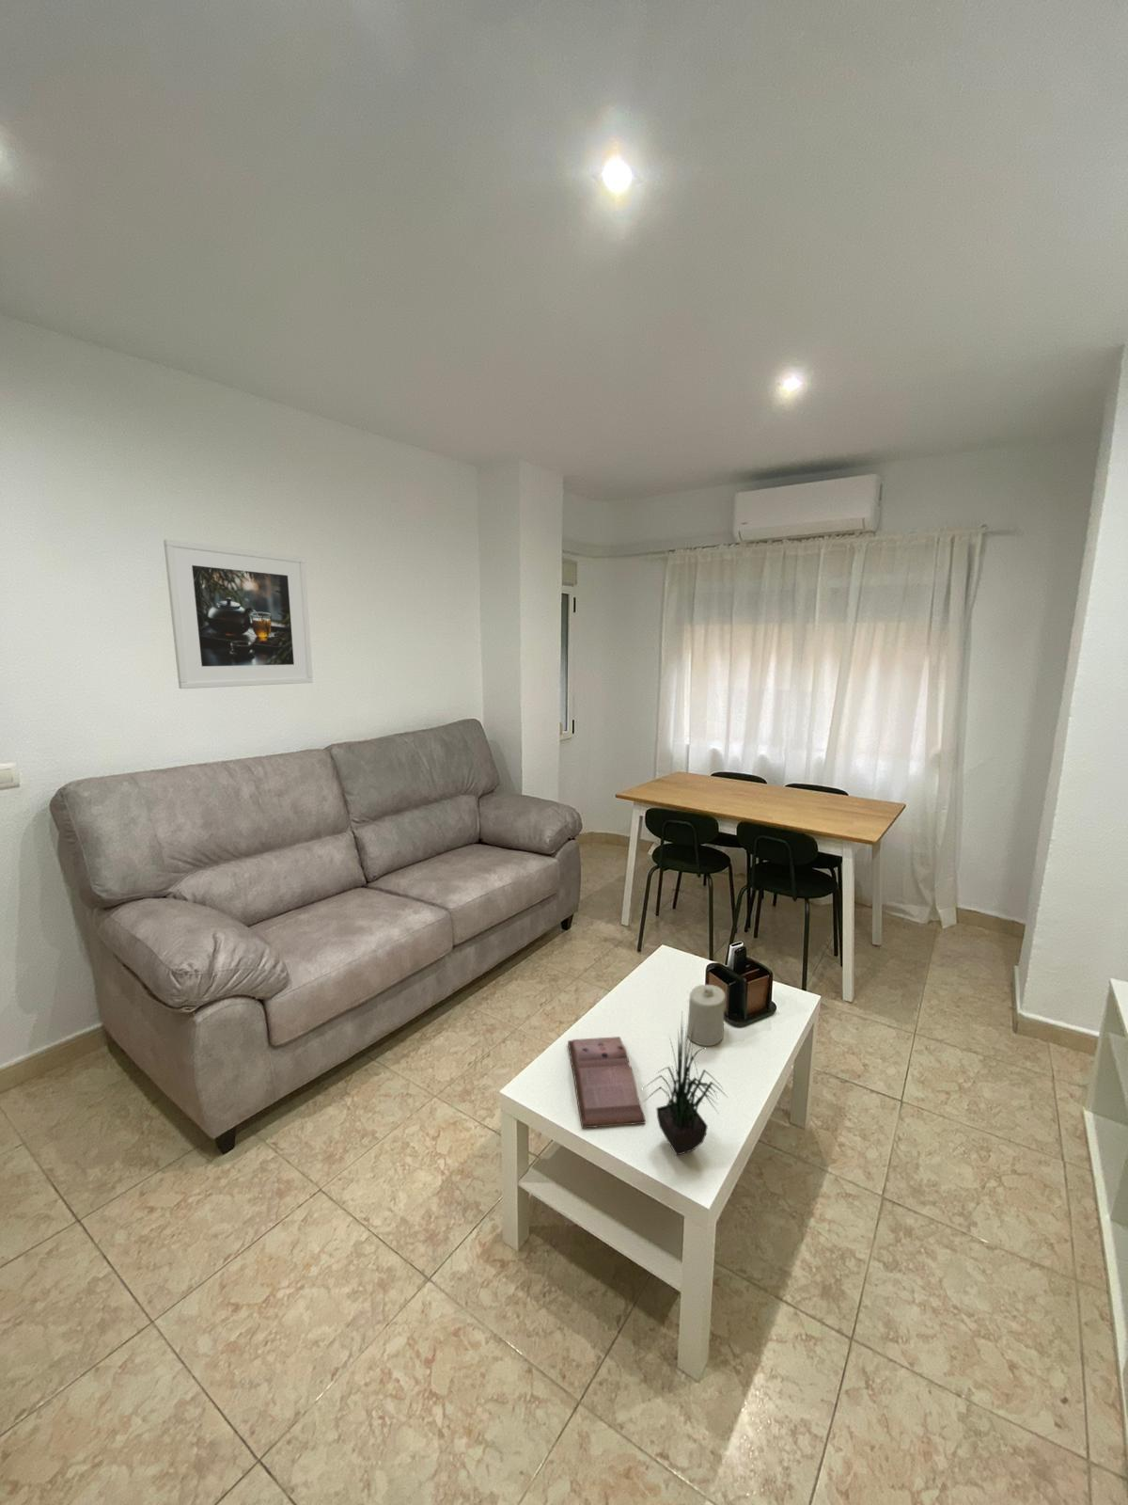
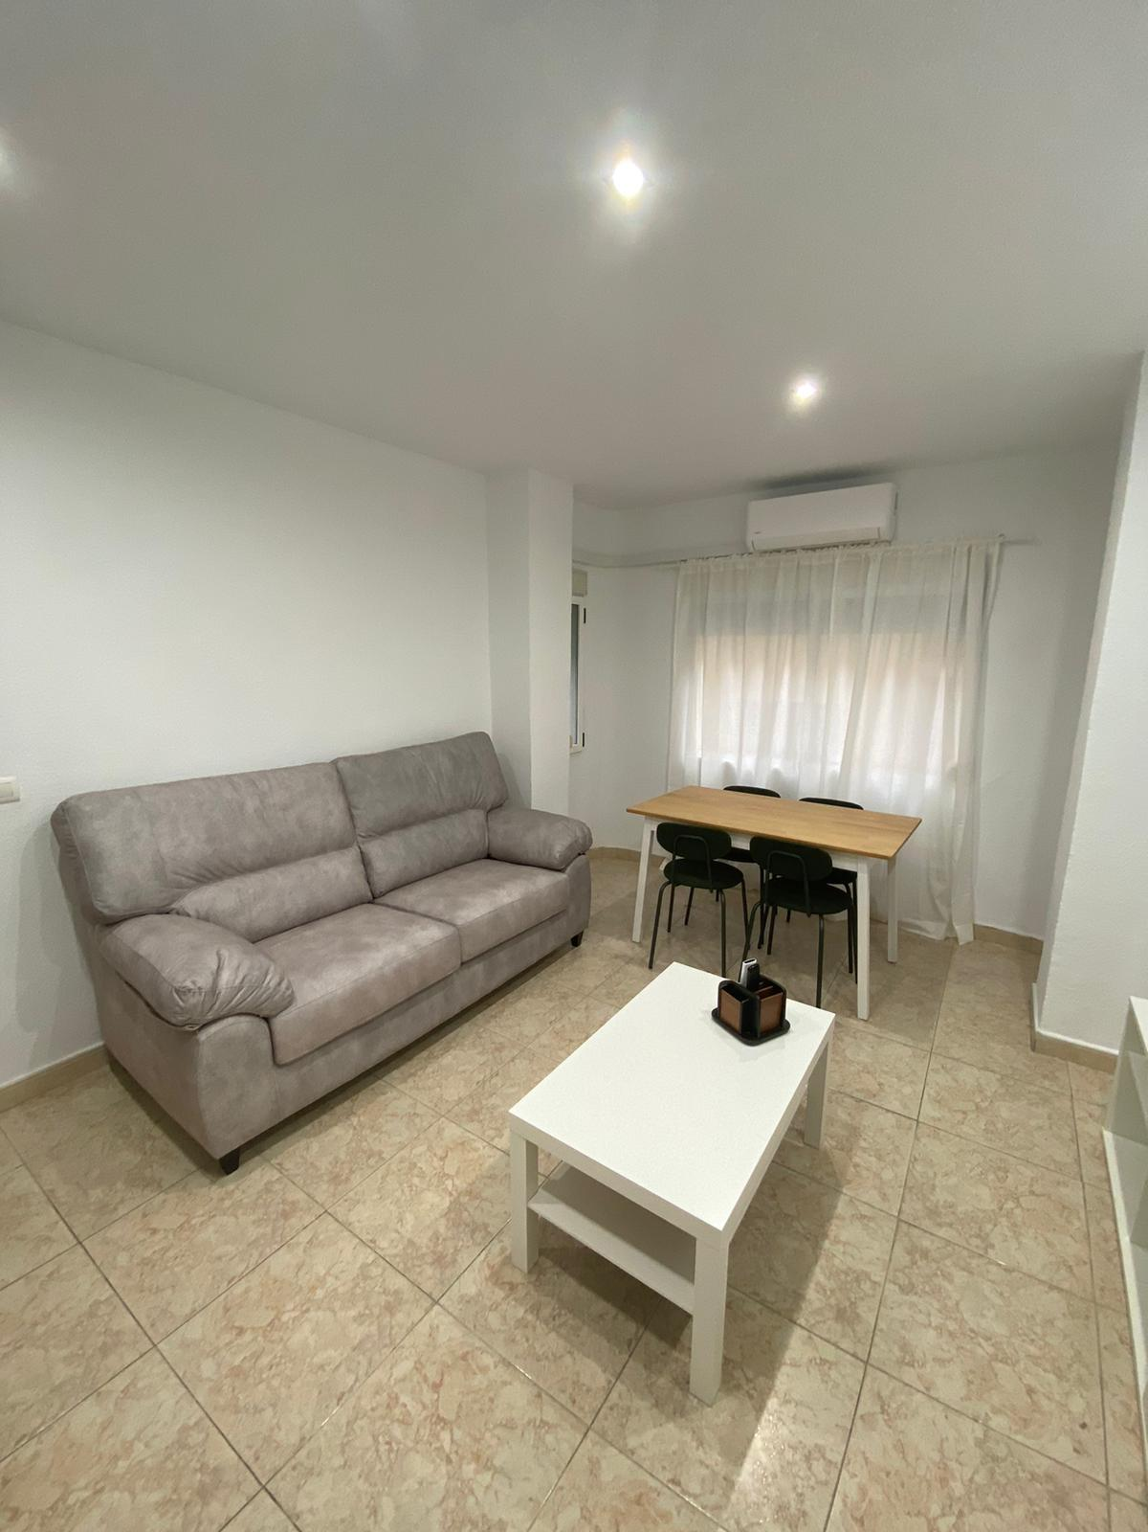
- potted plant (688, 1078)
- hardback book (603, 1071)
- candle (706, 1010)
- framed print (245, 617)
